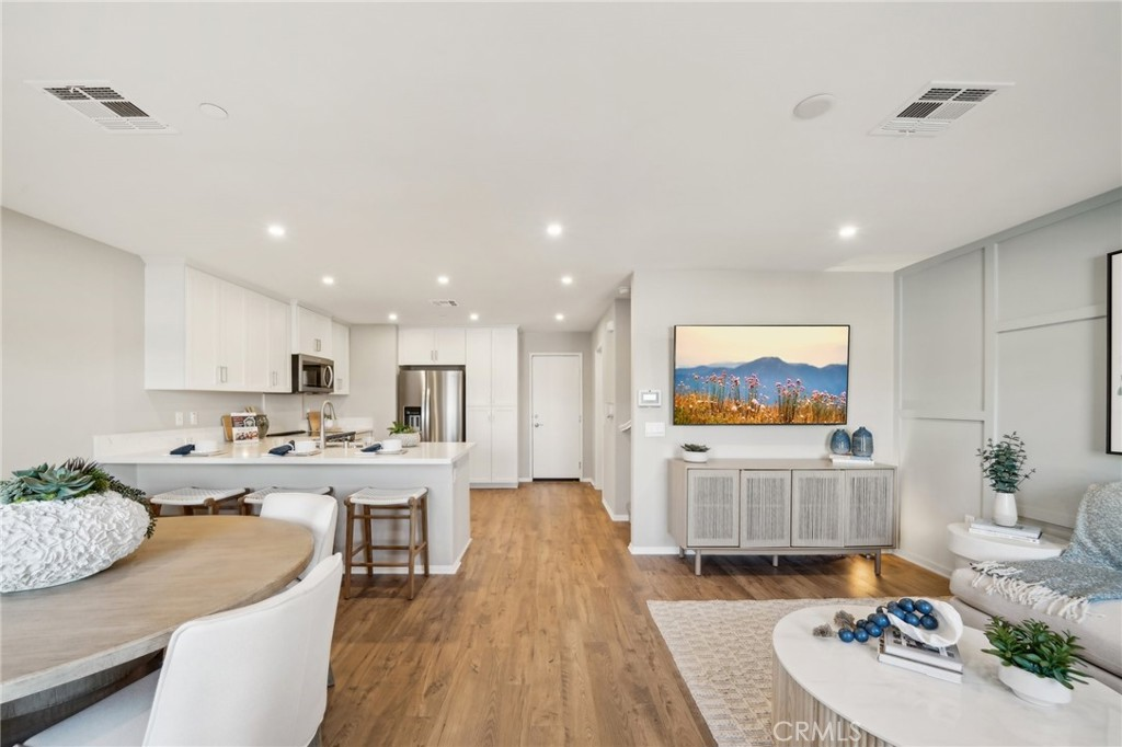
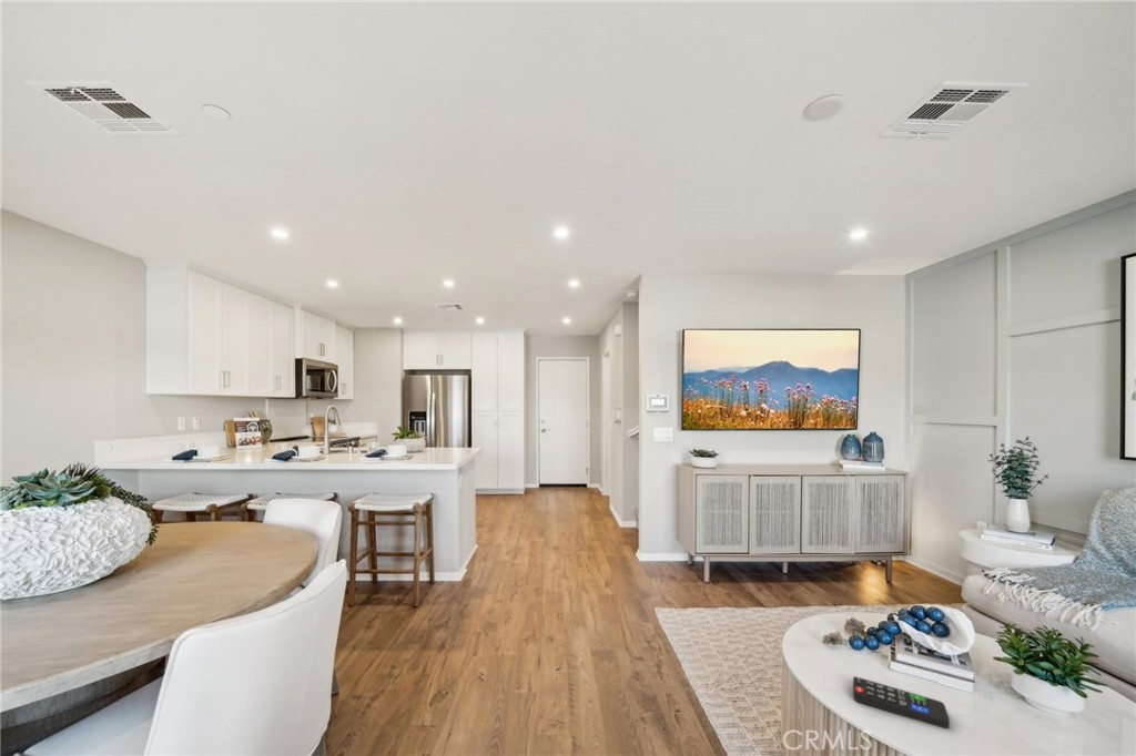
+ remote control (897, 701)
